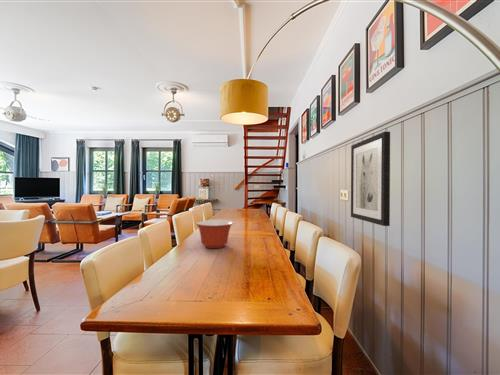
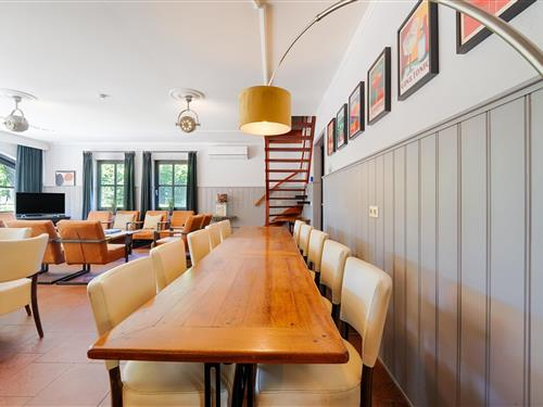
- mixing bowl (214, 234)
- wall art (367, 180)
